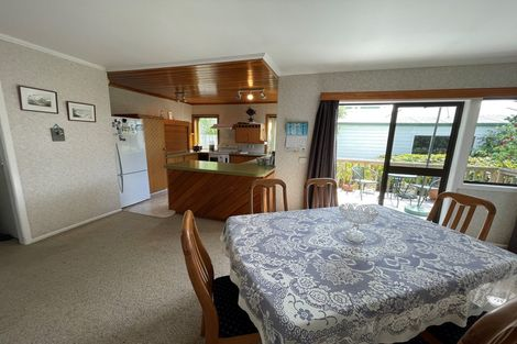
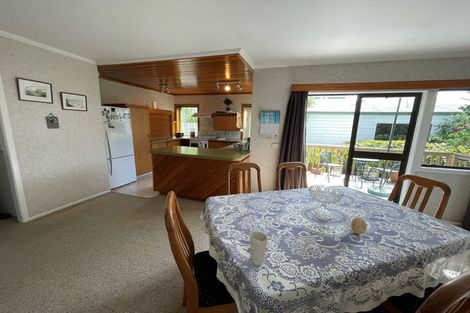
+ cup (258, 247)
+ decorative egg (358, 225)
